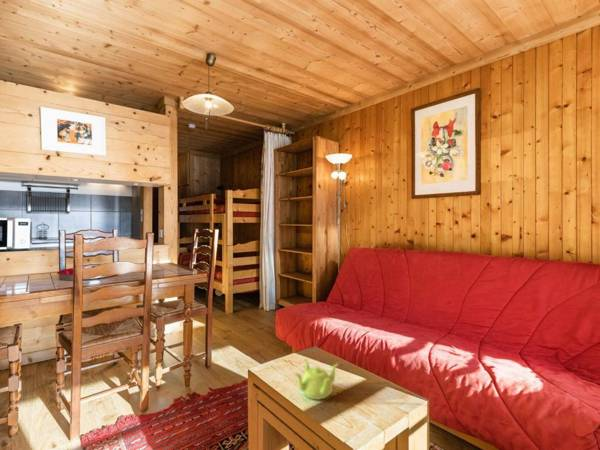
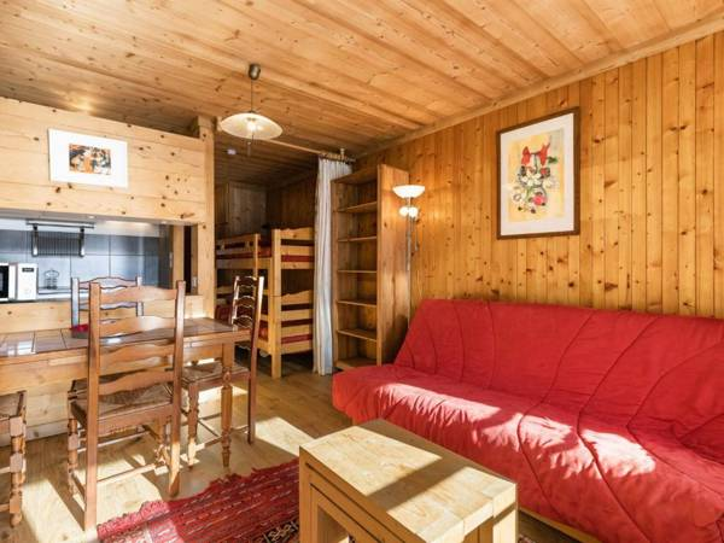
- teapot (316, 379)
